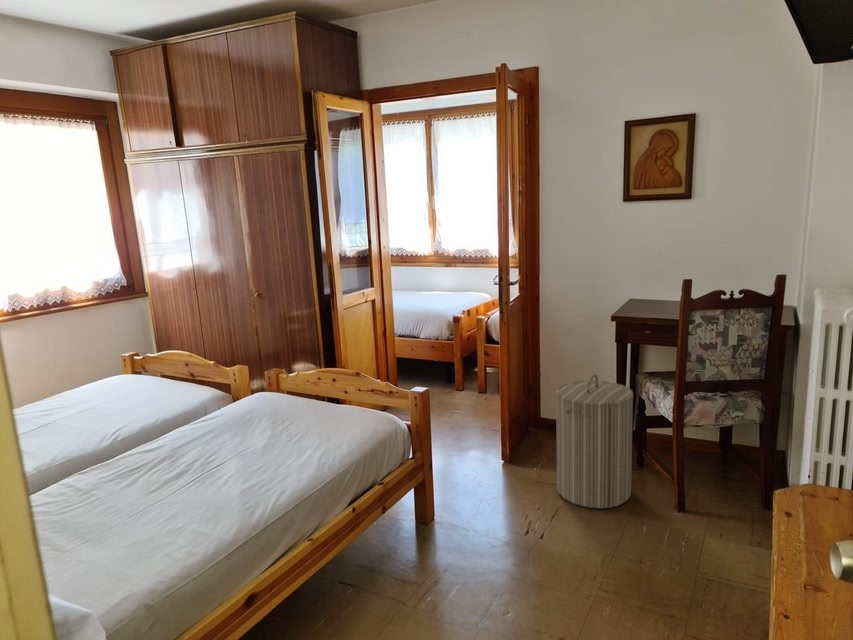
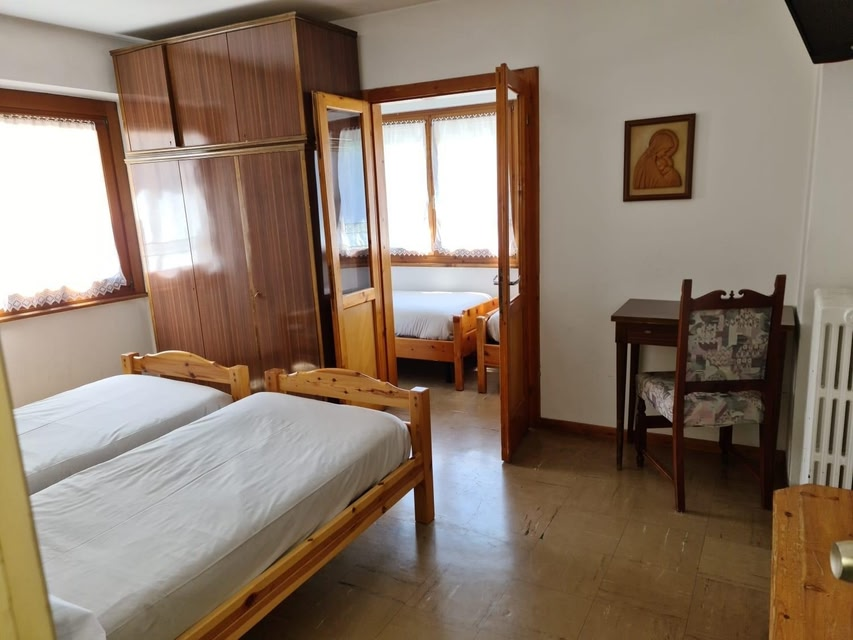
- laundry hamper (593, 433)
